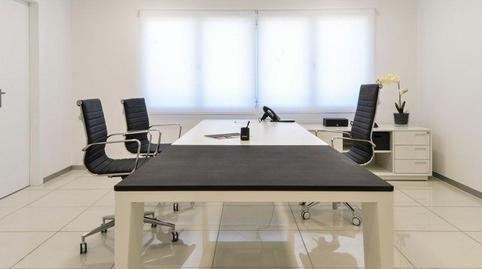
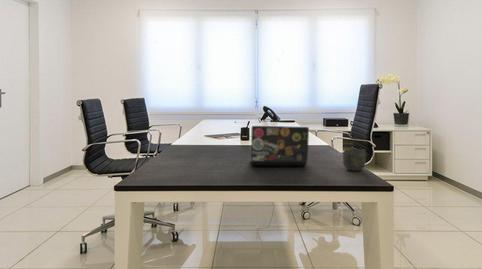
+ mug (352, 159)
+ laptop (278, 145)
